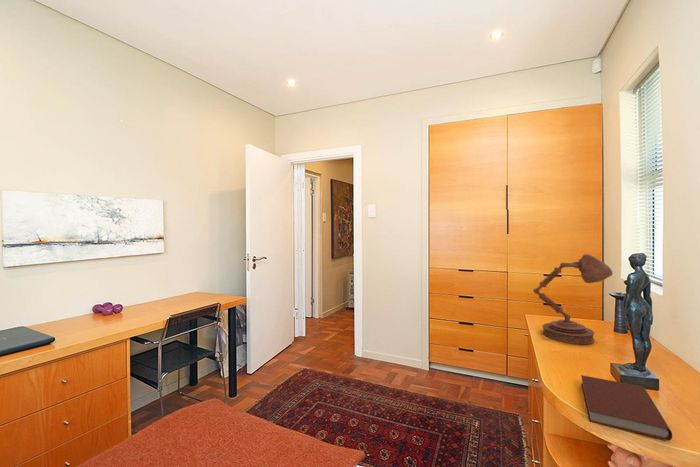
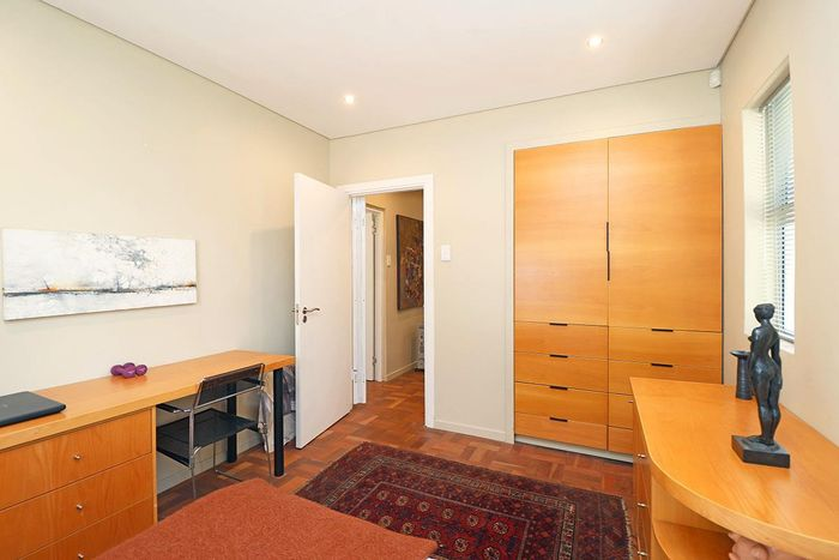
- desk lamp (561, 307)
- book (619, 403)
